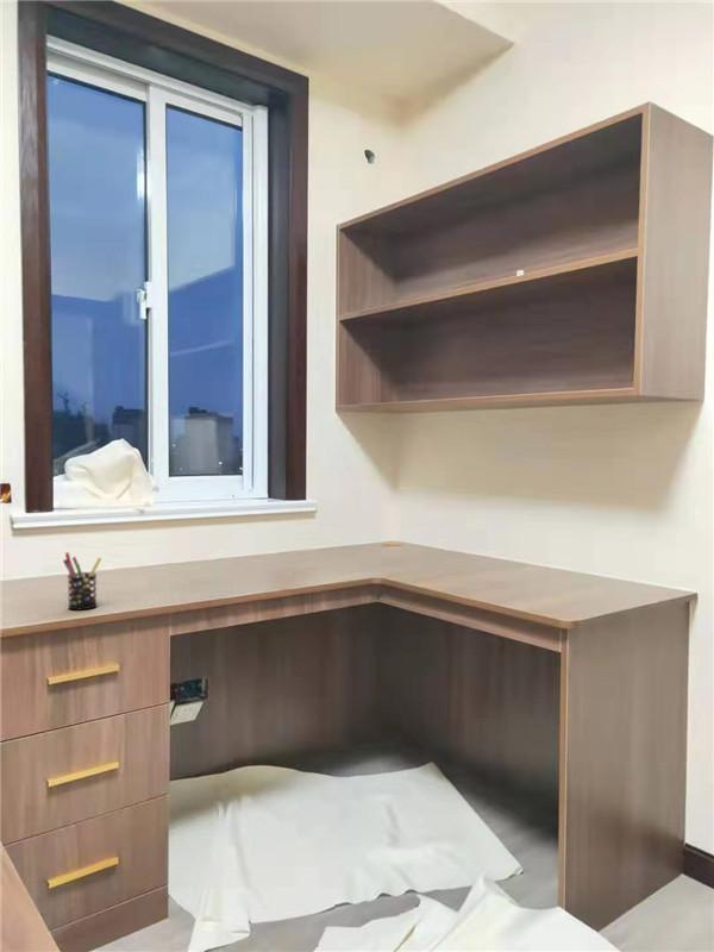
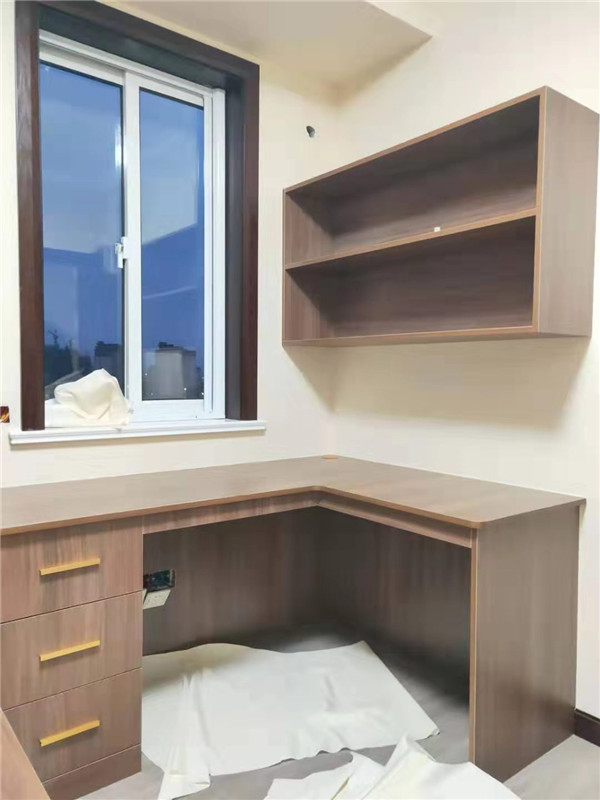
- pen holder (80, 580)
